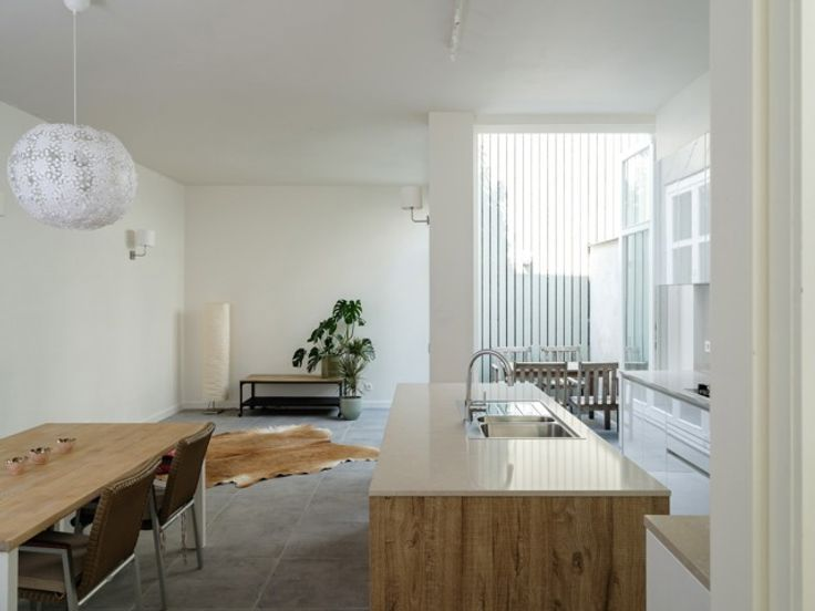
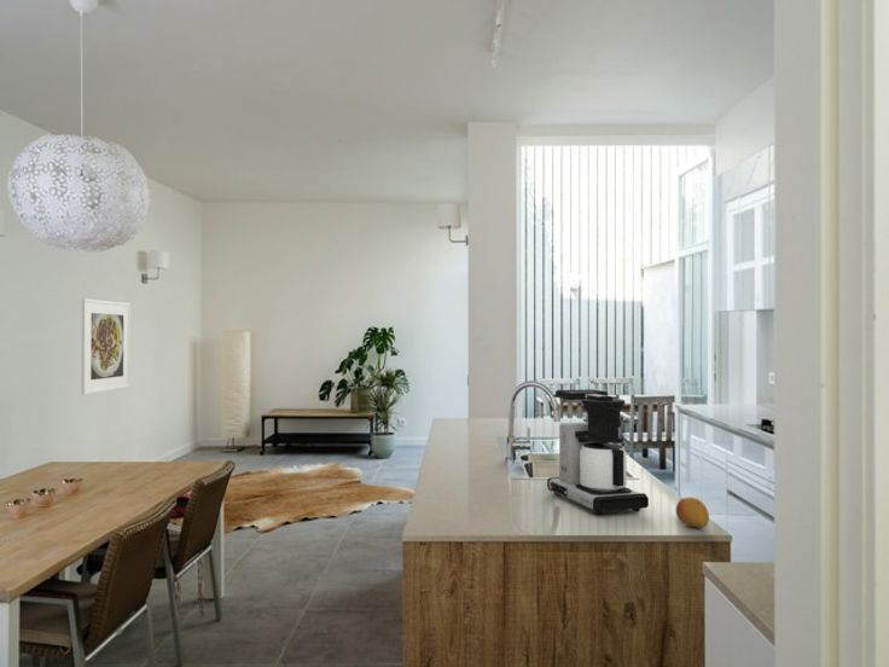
+ fruit (692, 511)
+ coffee maker (594, 447)
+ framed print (106, 346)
